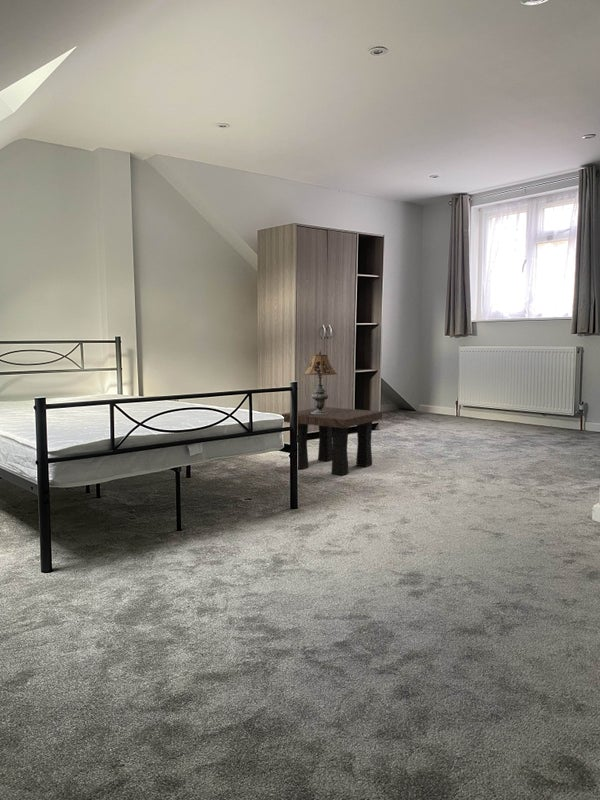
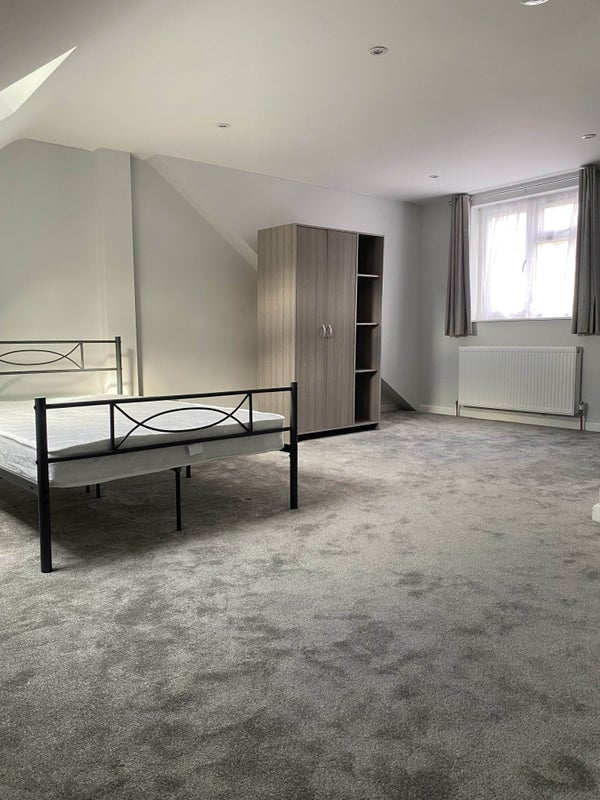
- table lamp (319, 380)
- side table (332, 439)
